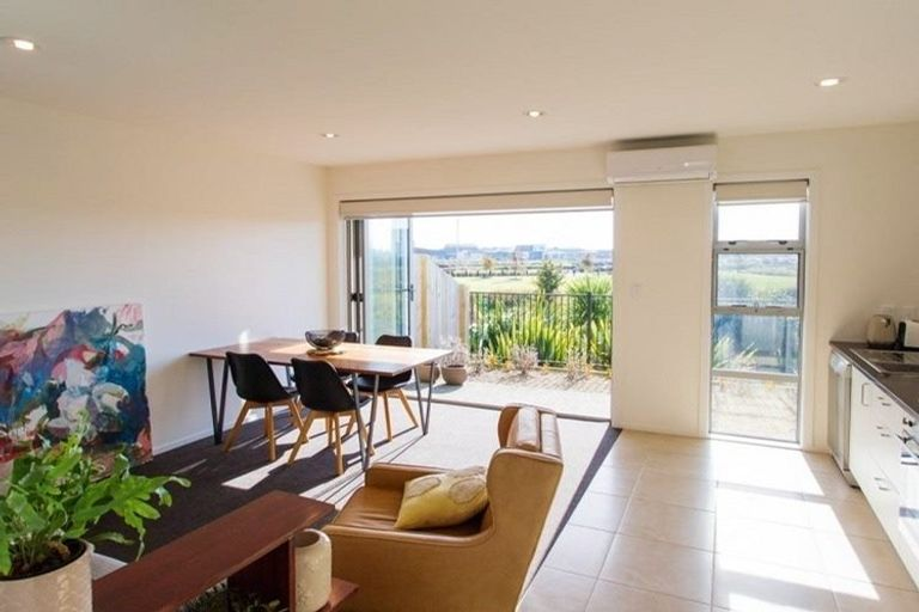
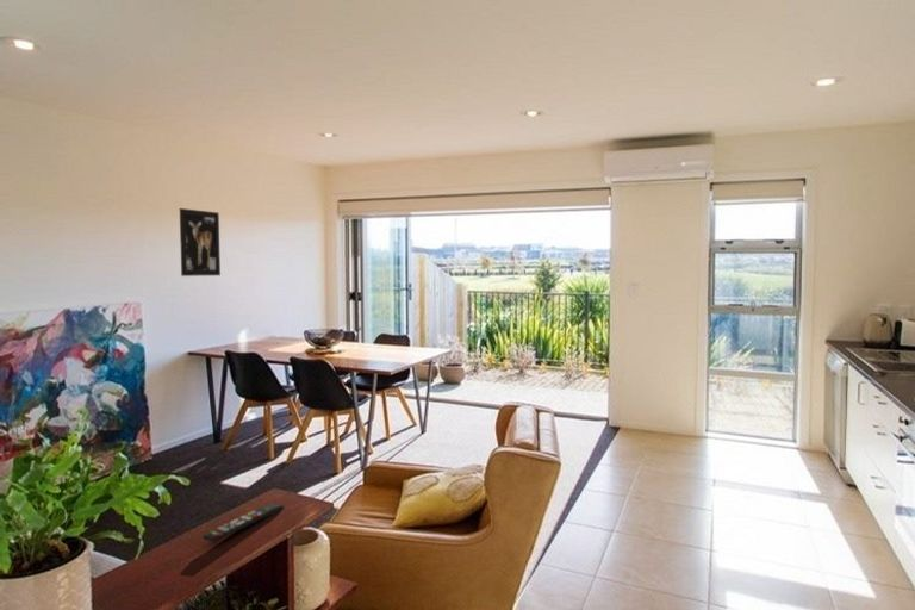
+ remote control (245, 521)
+ wall art (200, 243)
